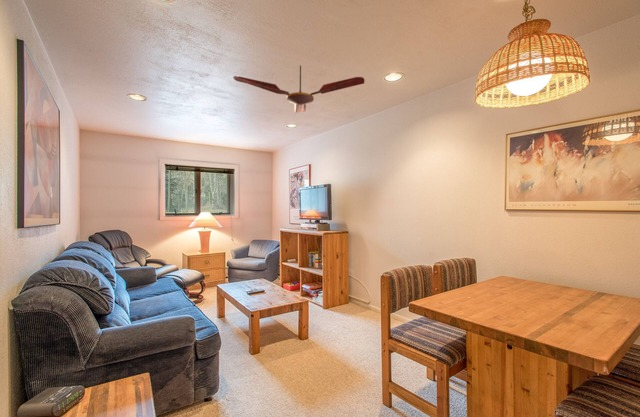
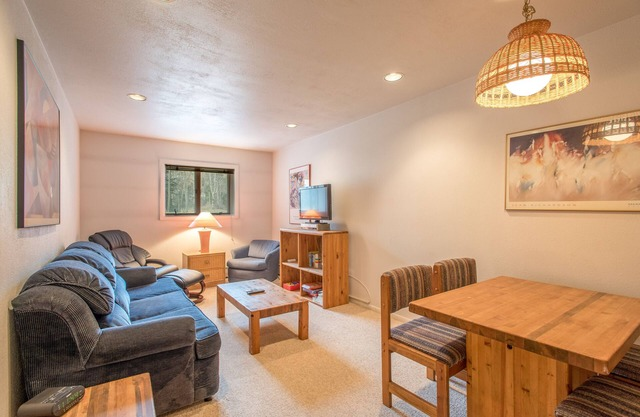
- ceiling fan (299, 90)
